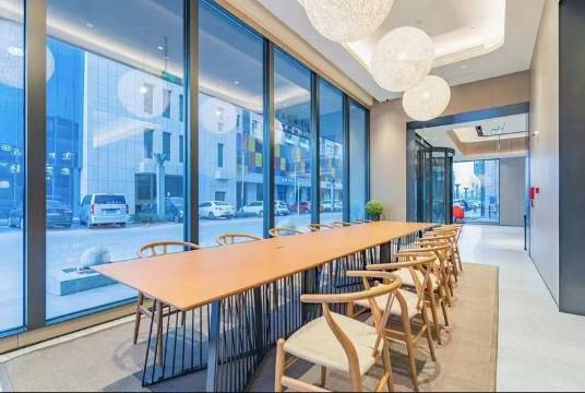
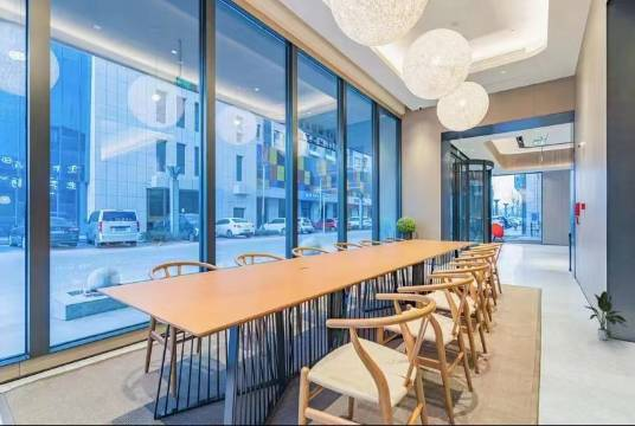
+ potted plant (604, 316)
